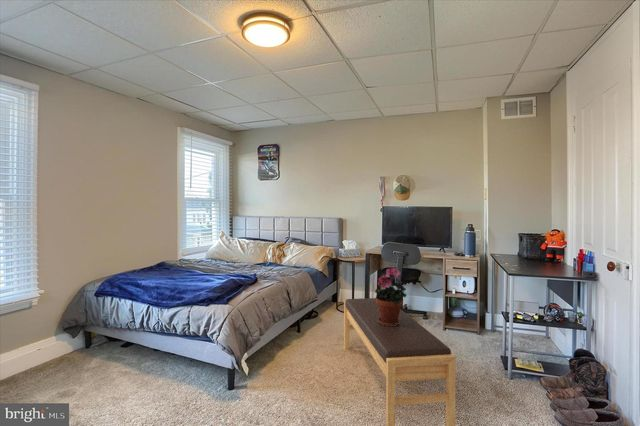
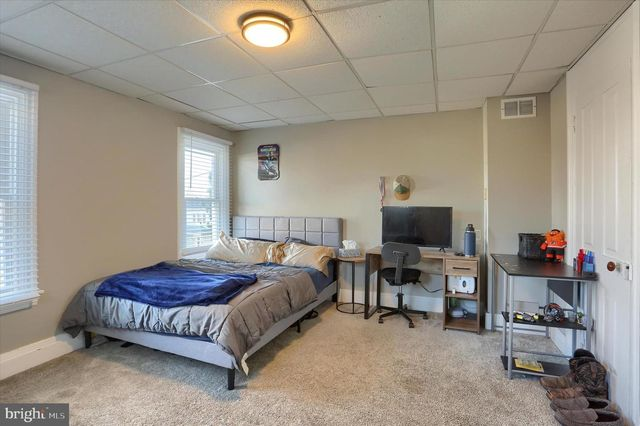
- bench (386, 349)
- potted plant (389, 294)
